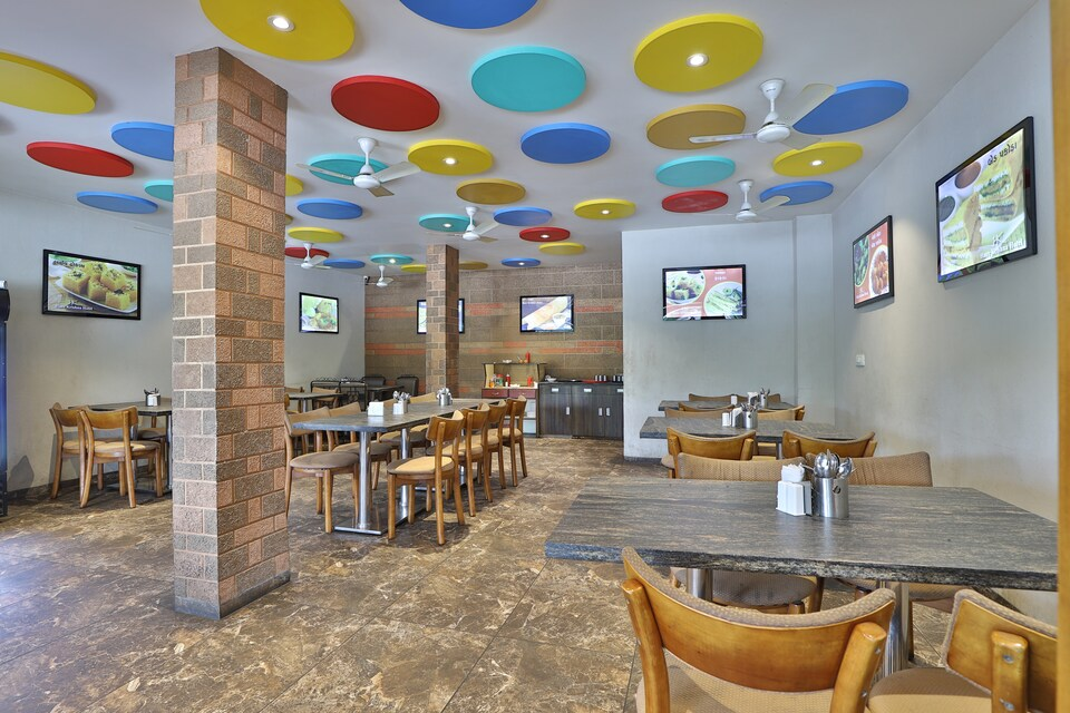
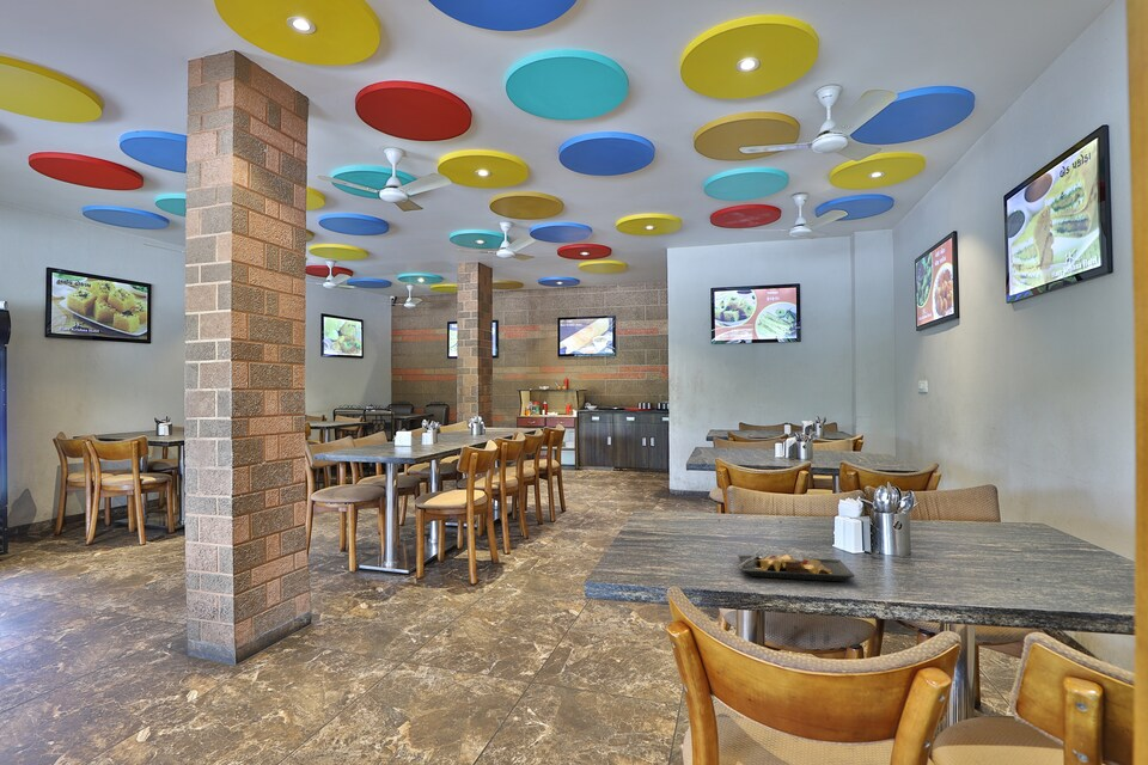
+ plate (789, 558)
